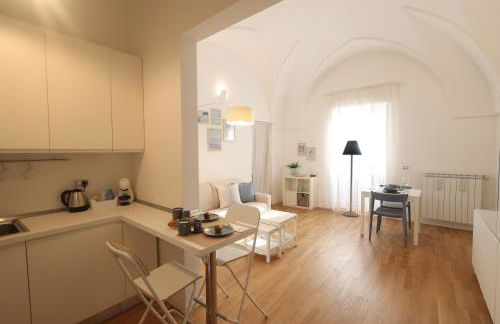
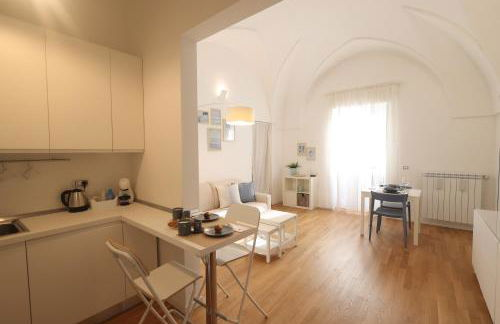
- floor lamp (351, 177)
